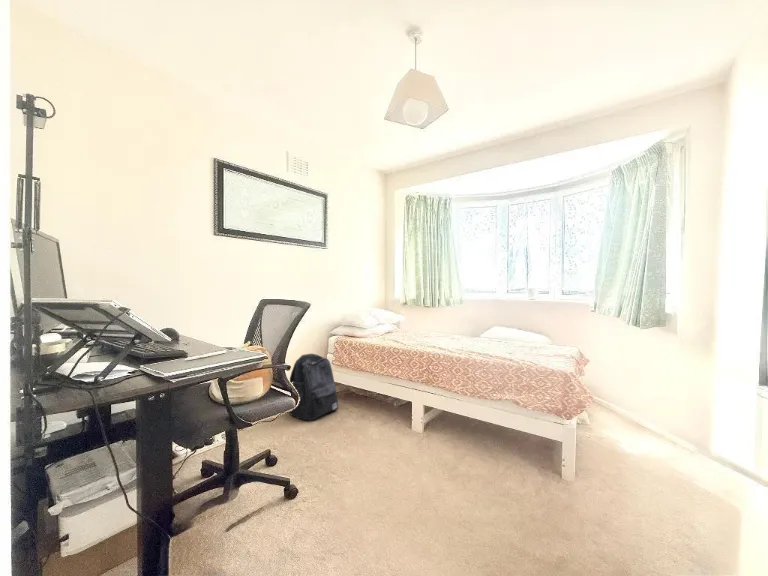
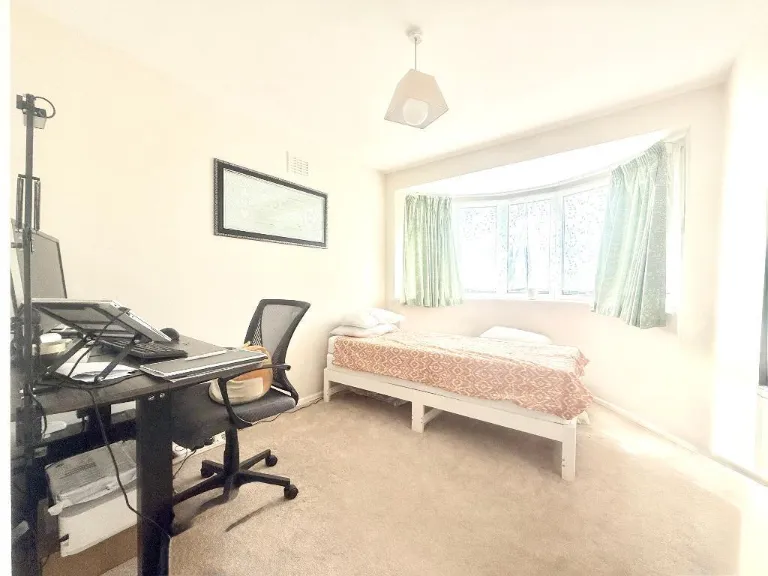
- backpack (312, 383)
